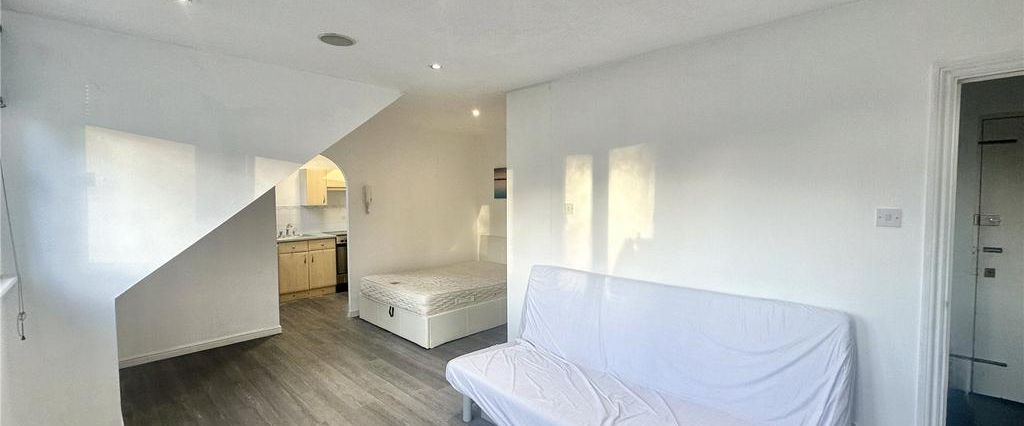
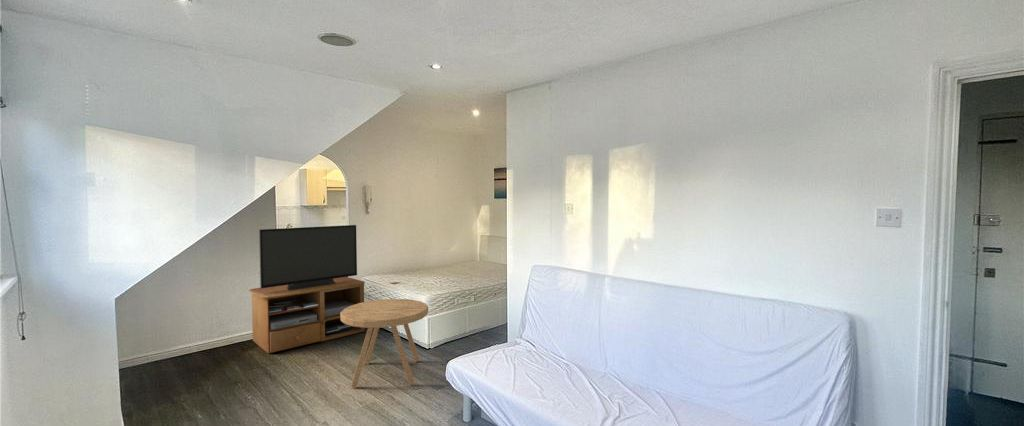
+ side table (394, 337)
+ tv stand (310, 281)
